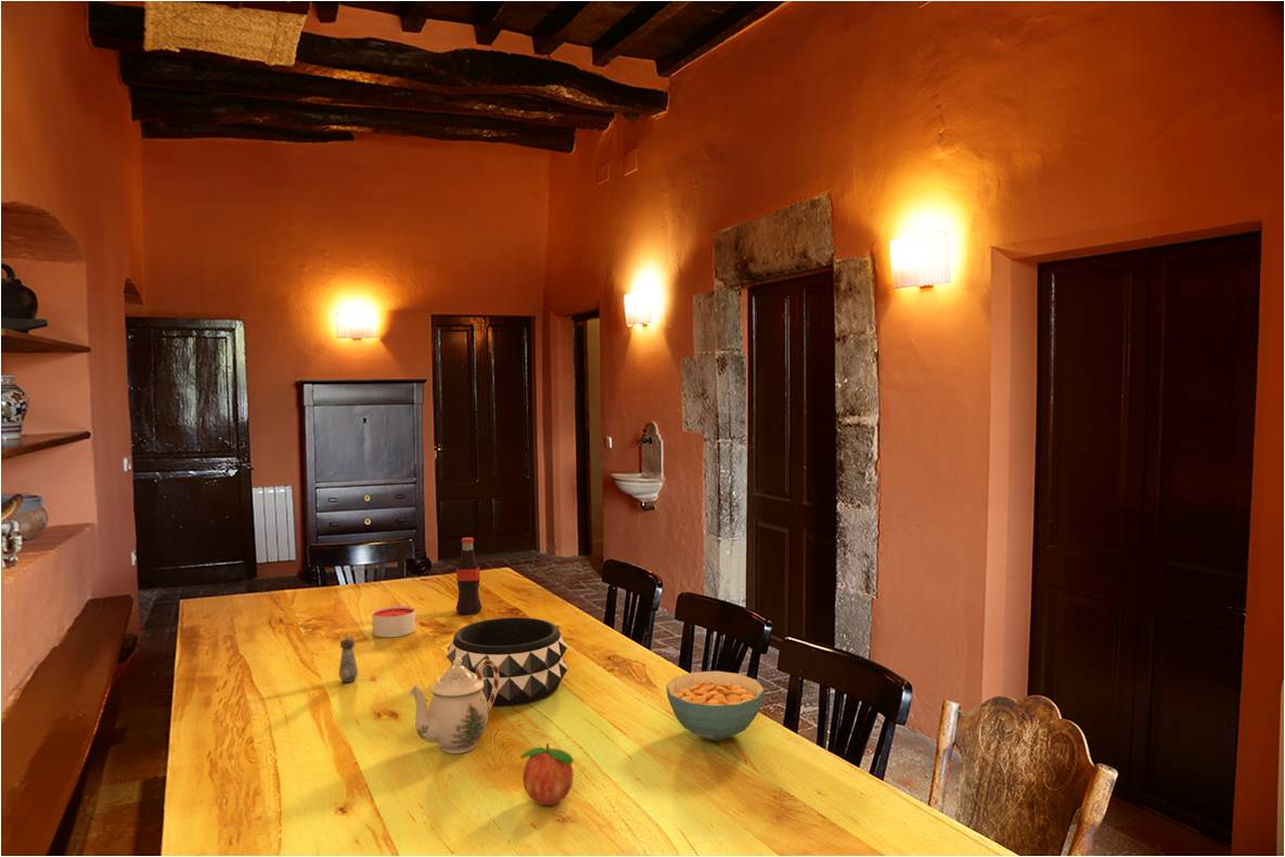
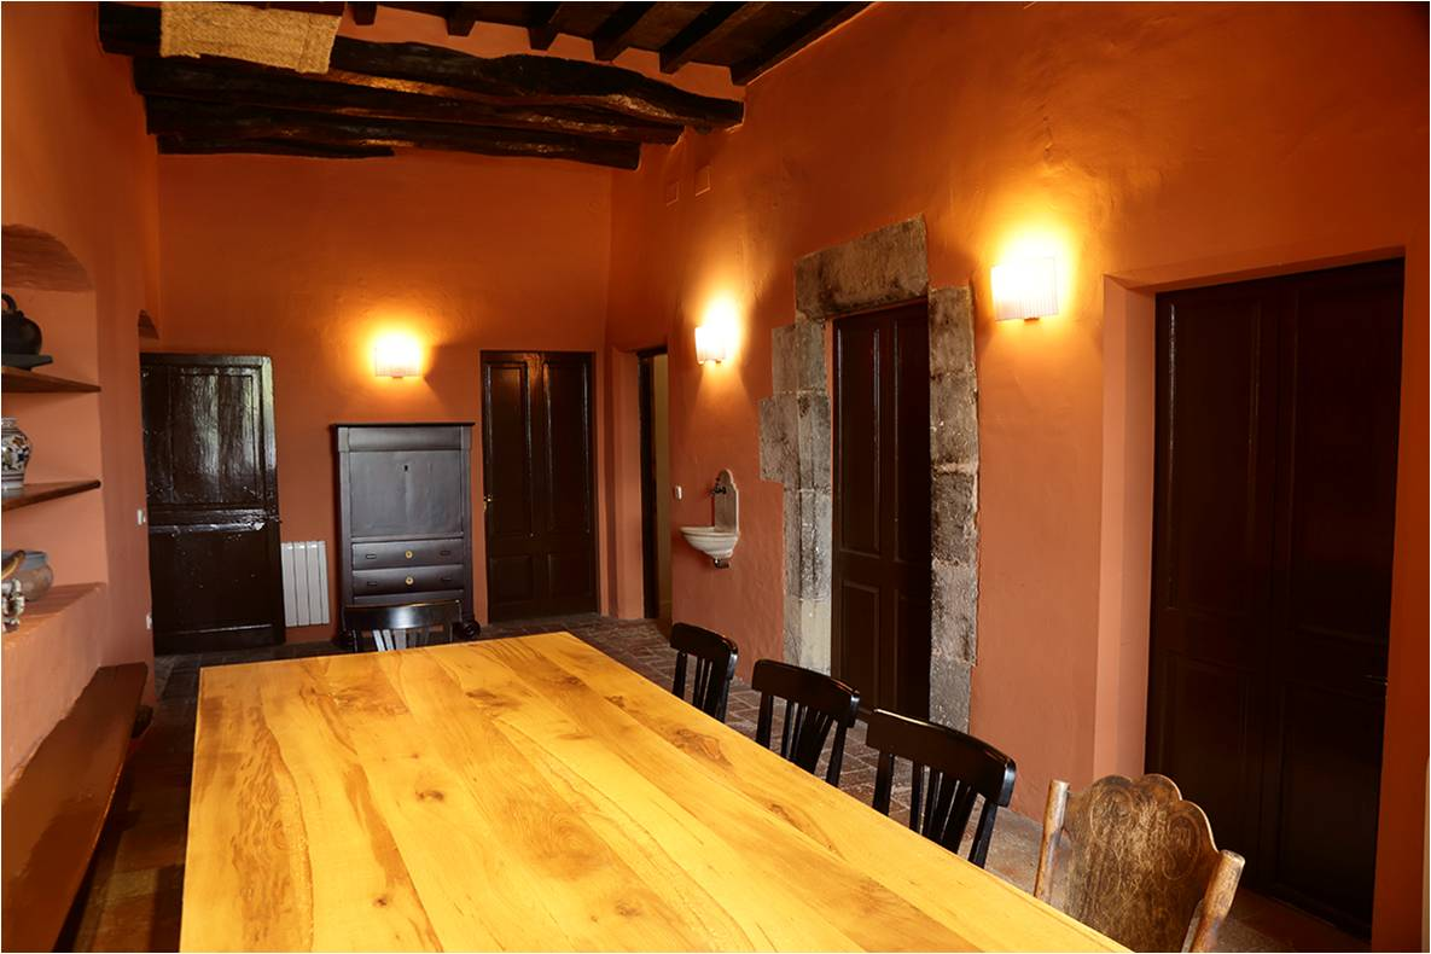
- teapot (455, 703)
- fruit (549, 771)
- salt shaker (347, 660)
- cereal bowl (715, 711)
- decorative bowl (507, 658)
- bottle (467, 574)
- candle (394, 621)
